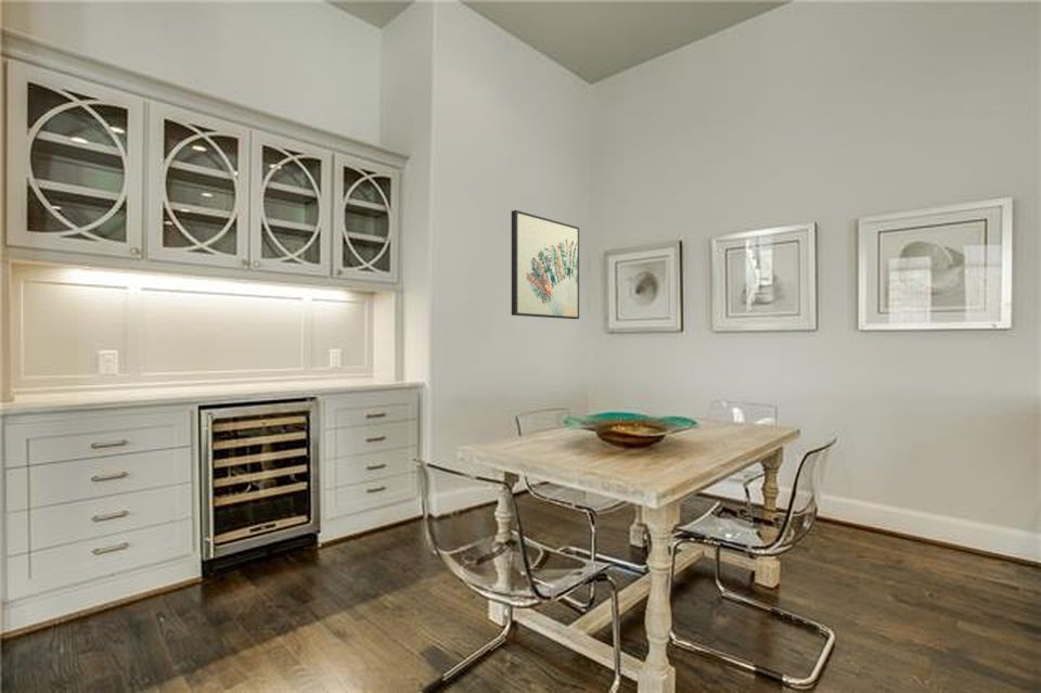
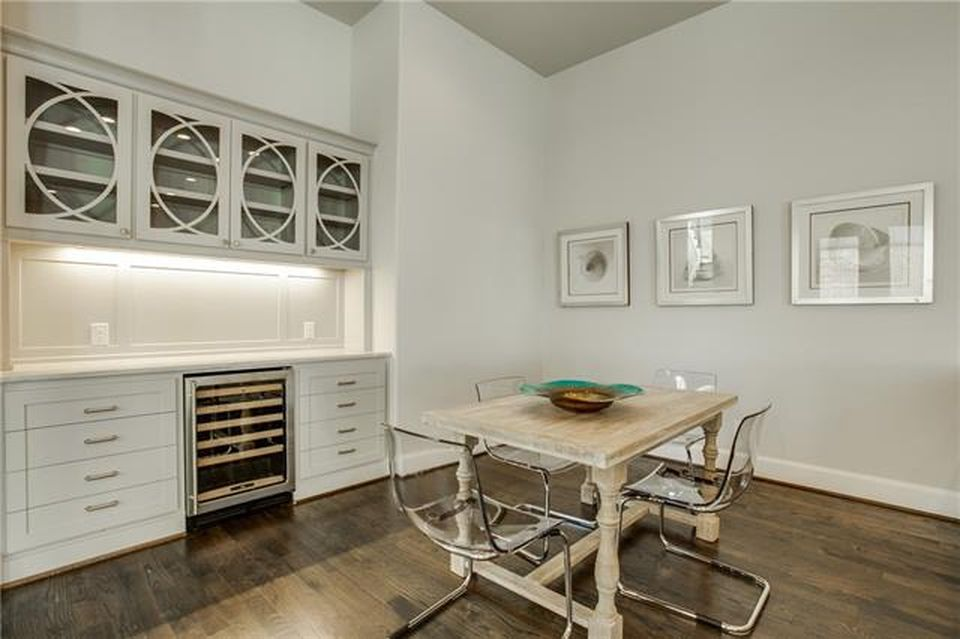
- wall art (547, 268)
